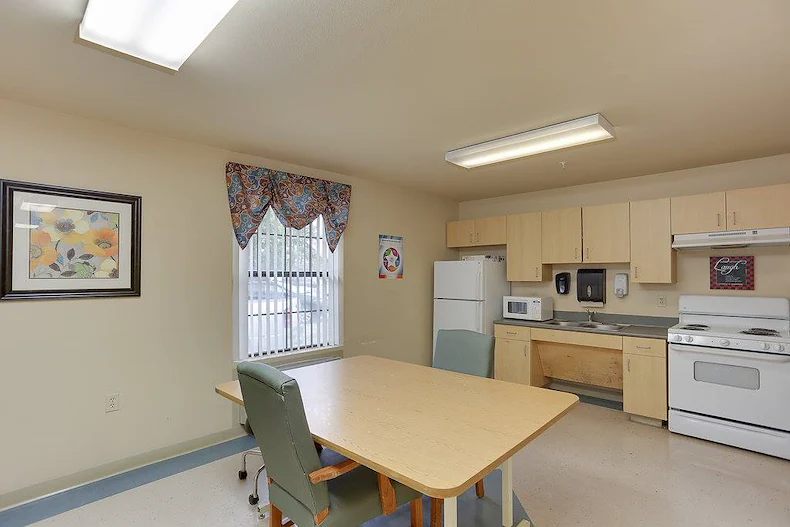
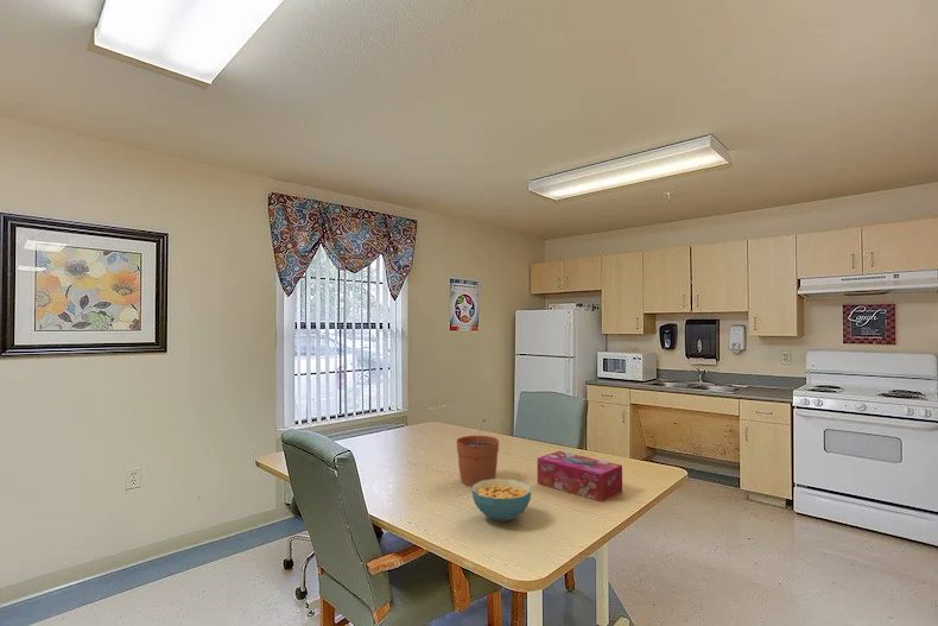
+ plant pot (477, 450)
+ tissue box (578, 474)
+ cereal bowl (501, 502)
